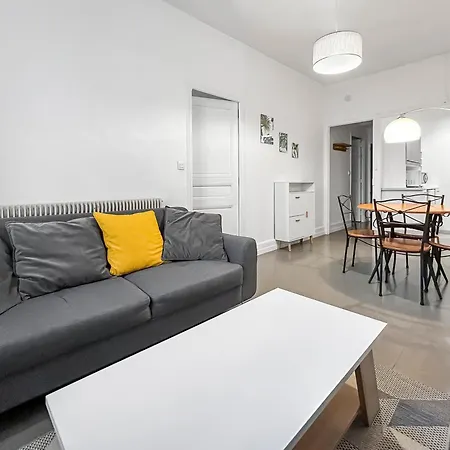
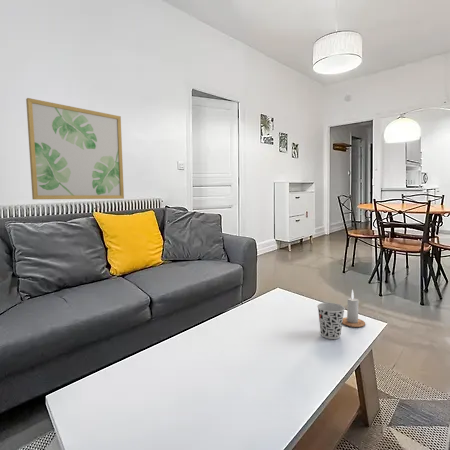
+ wall art (80, 154)
+ cup (330, 321)
+ candle (352, 305)
